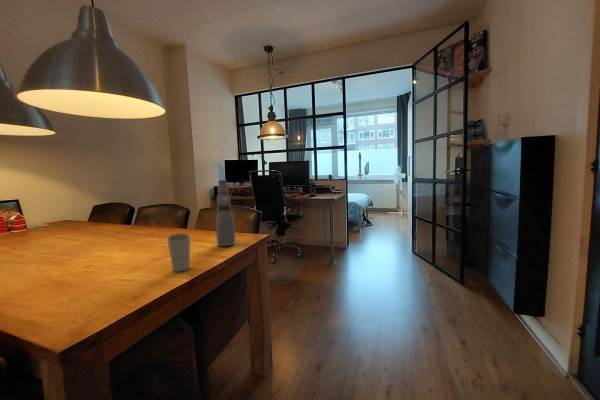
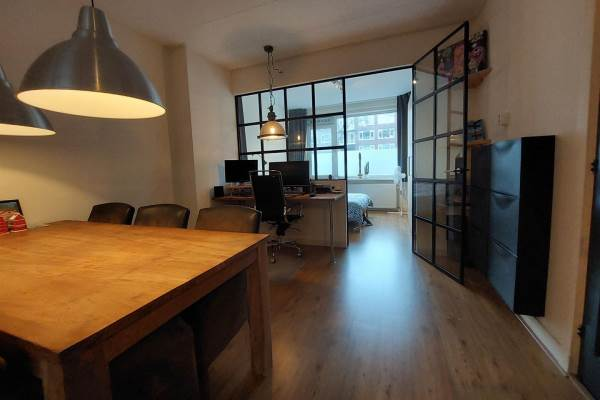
- bottle (224, 212)
- cup (180, 252)
